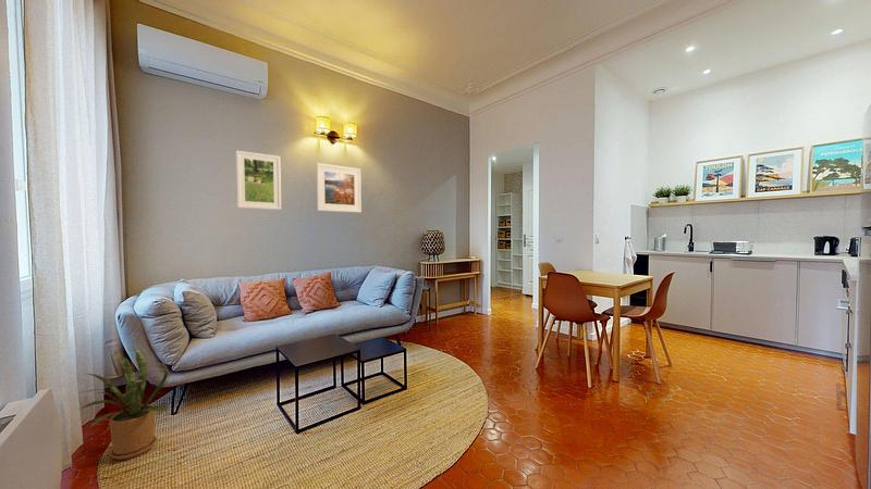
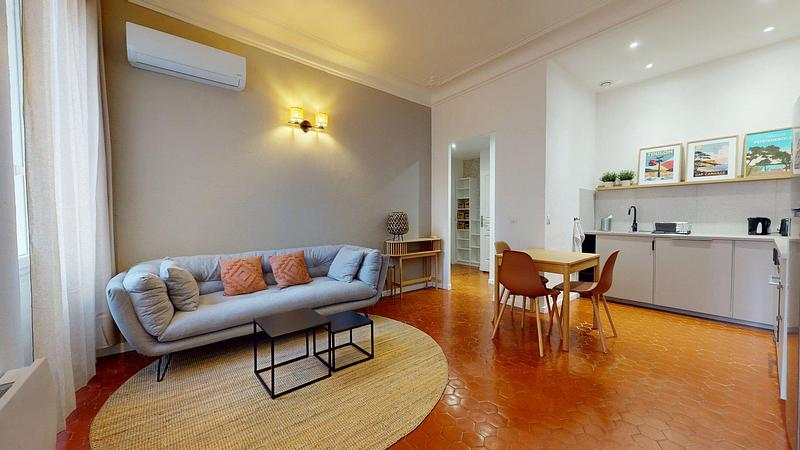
- house plant (124, 405)
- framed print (259, 180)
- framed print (340, 188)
